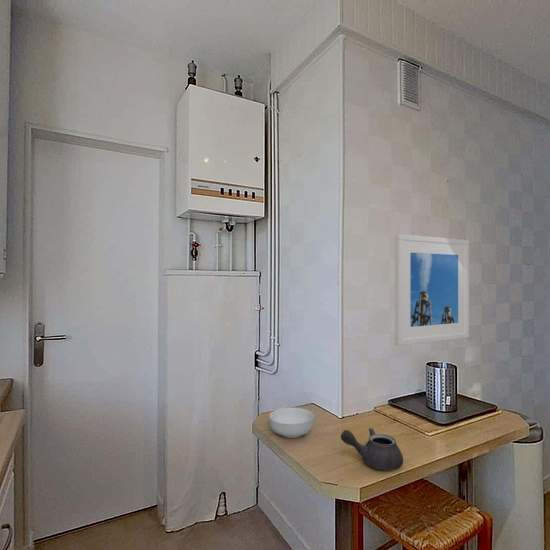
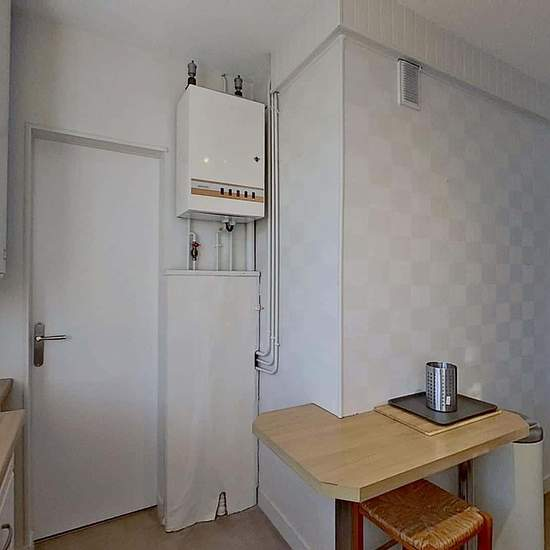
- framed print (434, 289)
- teapot (370, 445)
- cereal bowl (291, 424)
